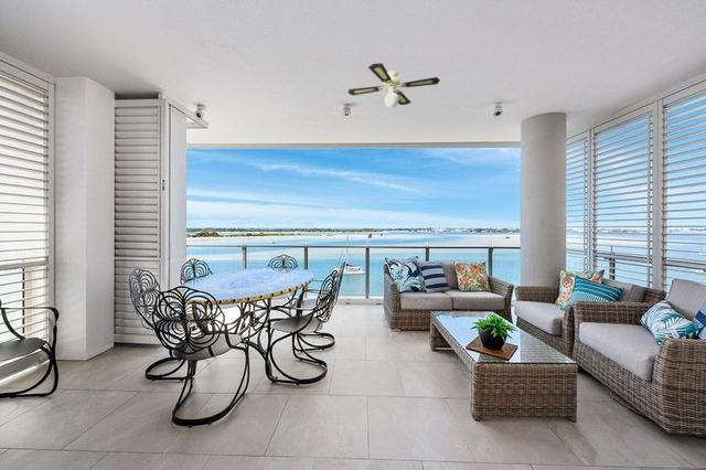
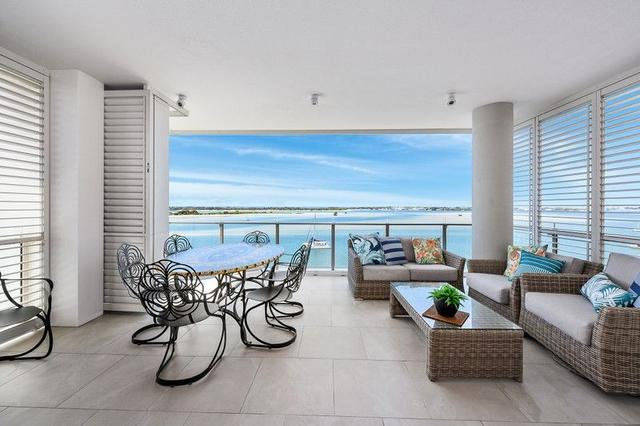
- ceiling fan (392, 90)
